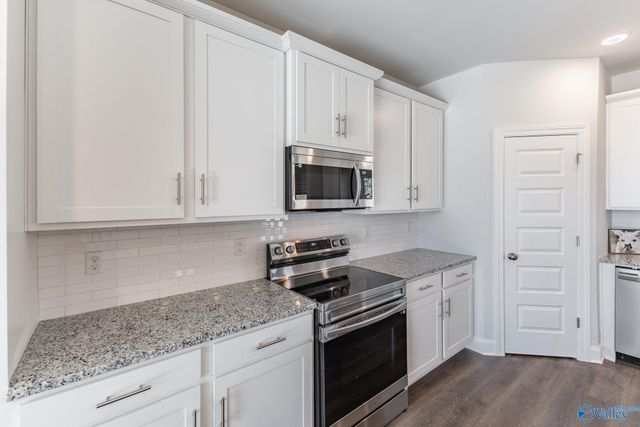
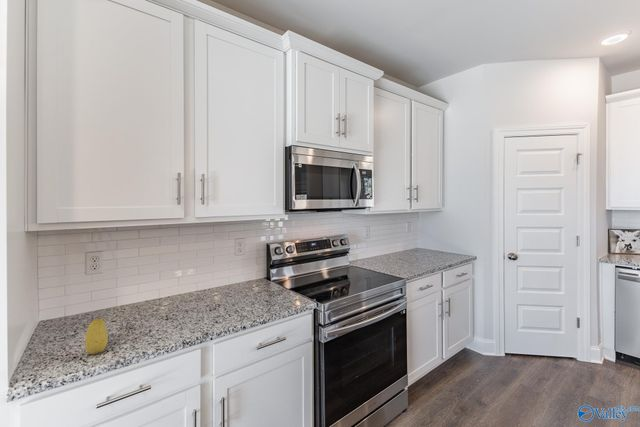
+ fruit (96, 335)
